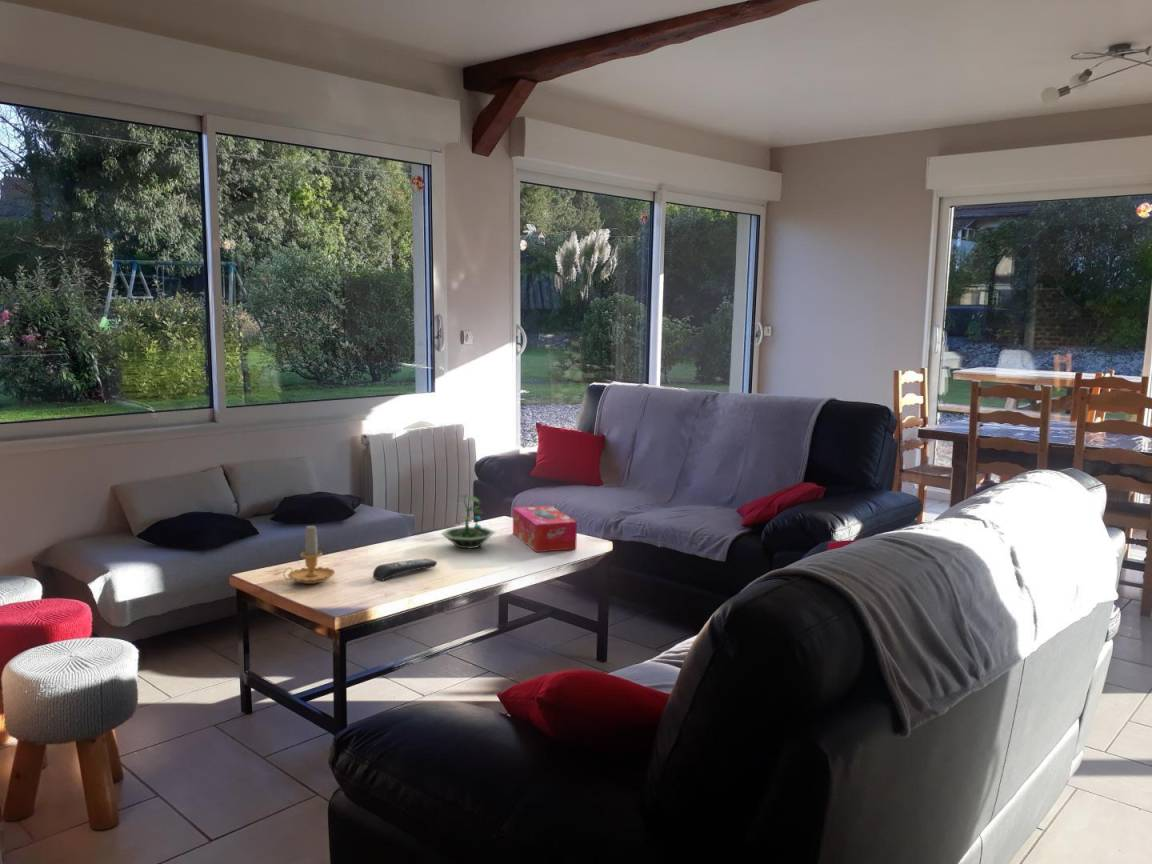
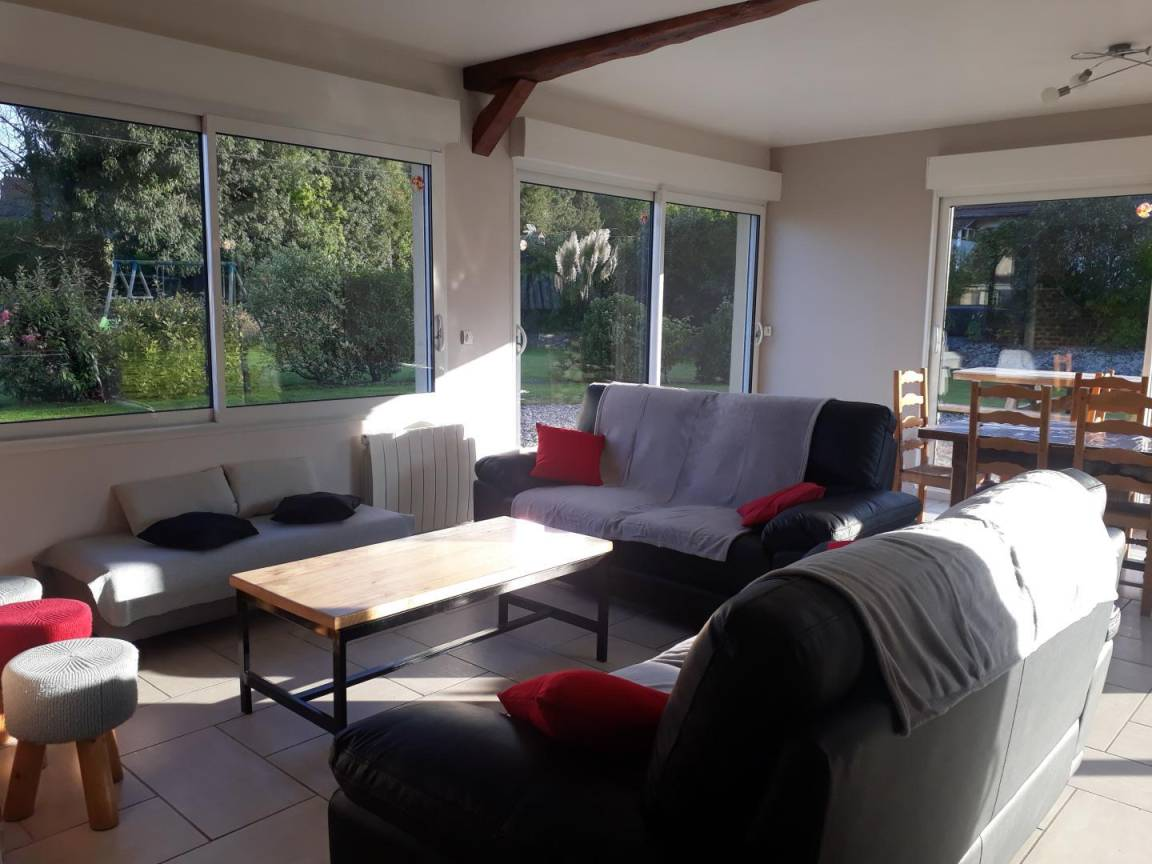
- tissue box (543, 527)
- remote control (405, 567)
- terrarium (466, 504)
- candle (306, 553)
